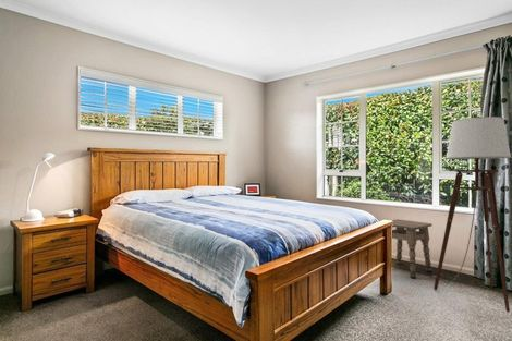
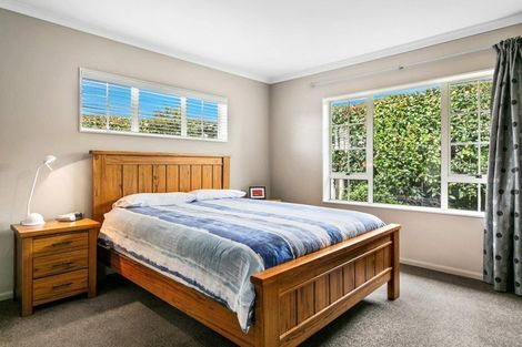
- floor lamp (474, 206)
- side table (407, 244)
